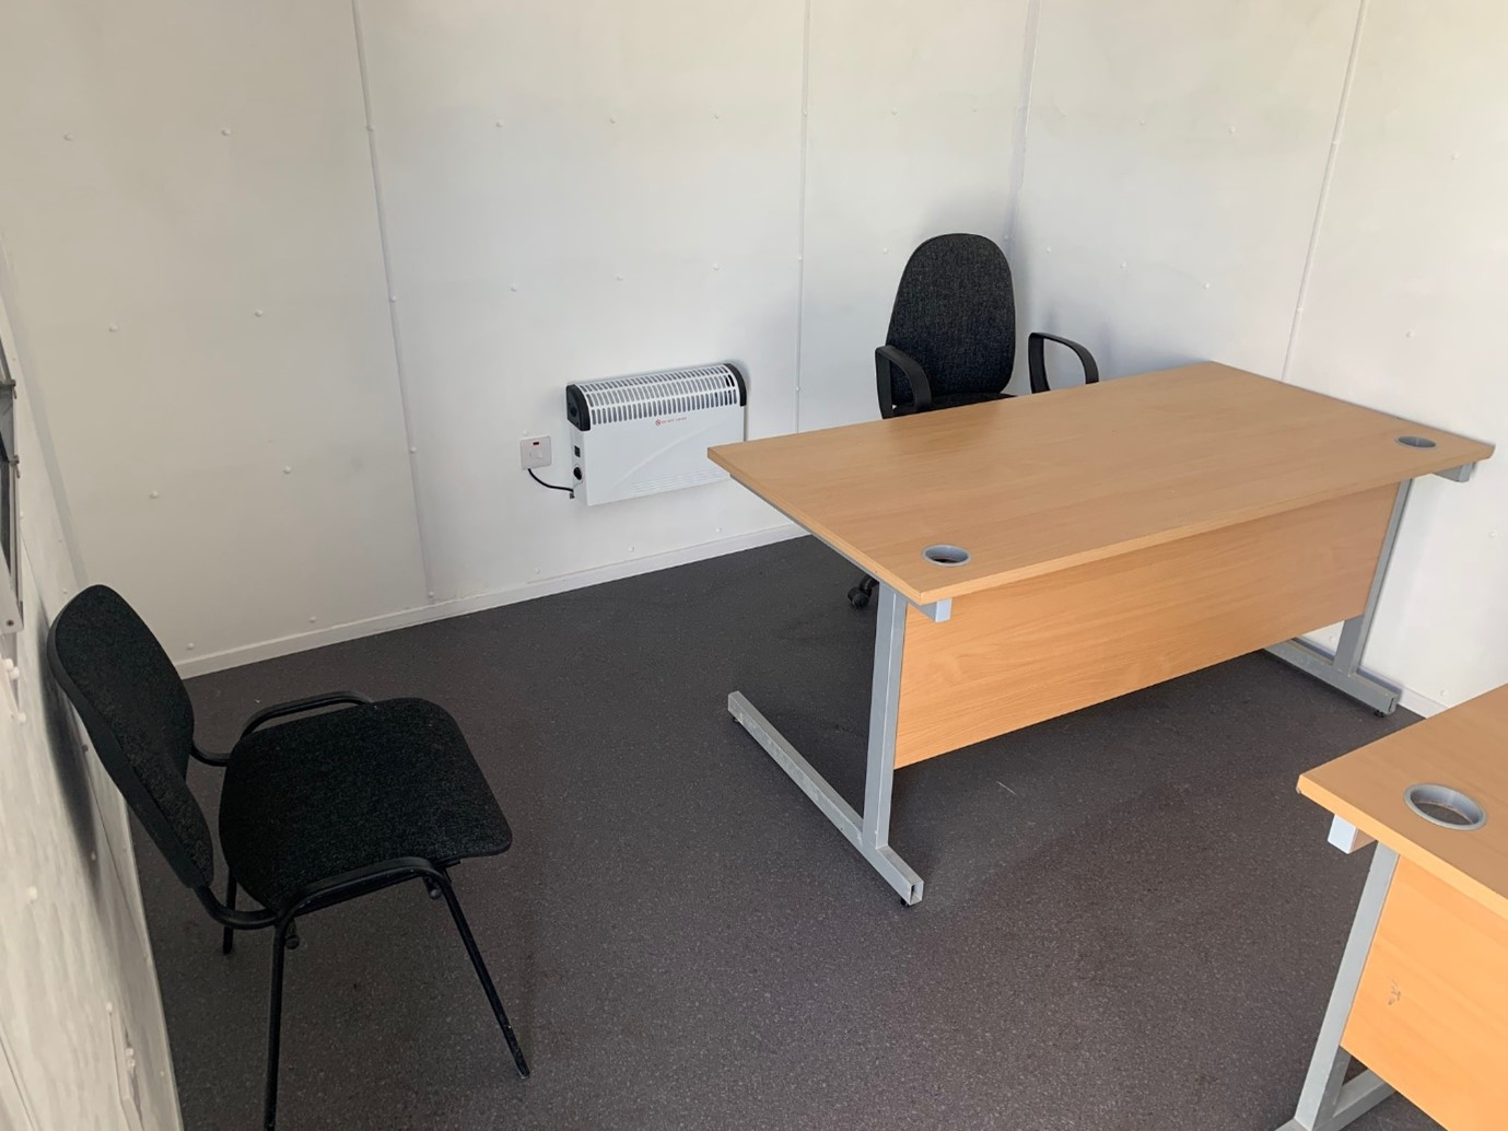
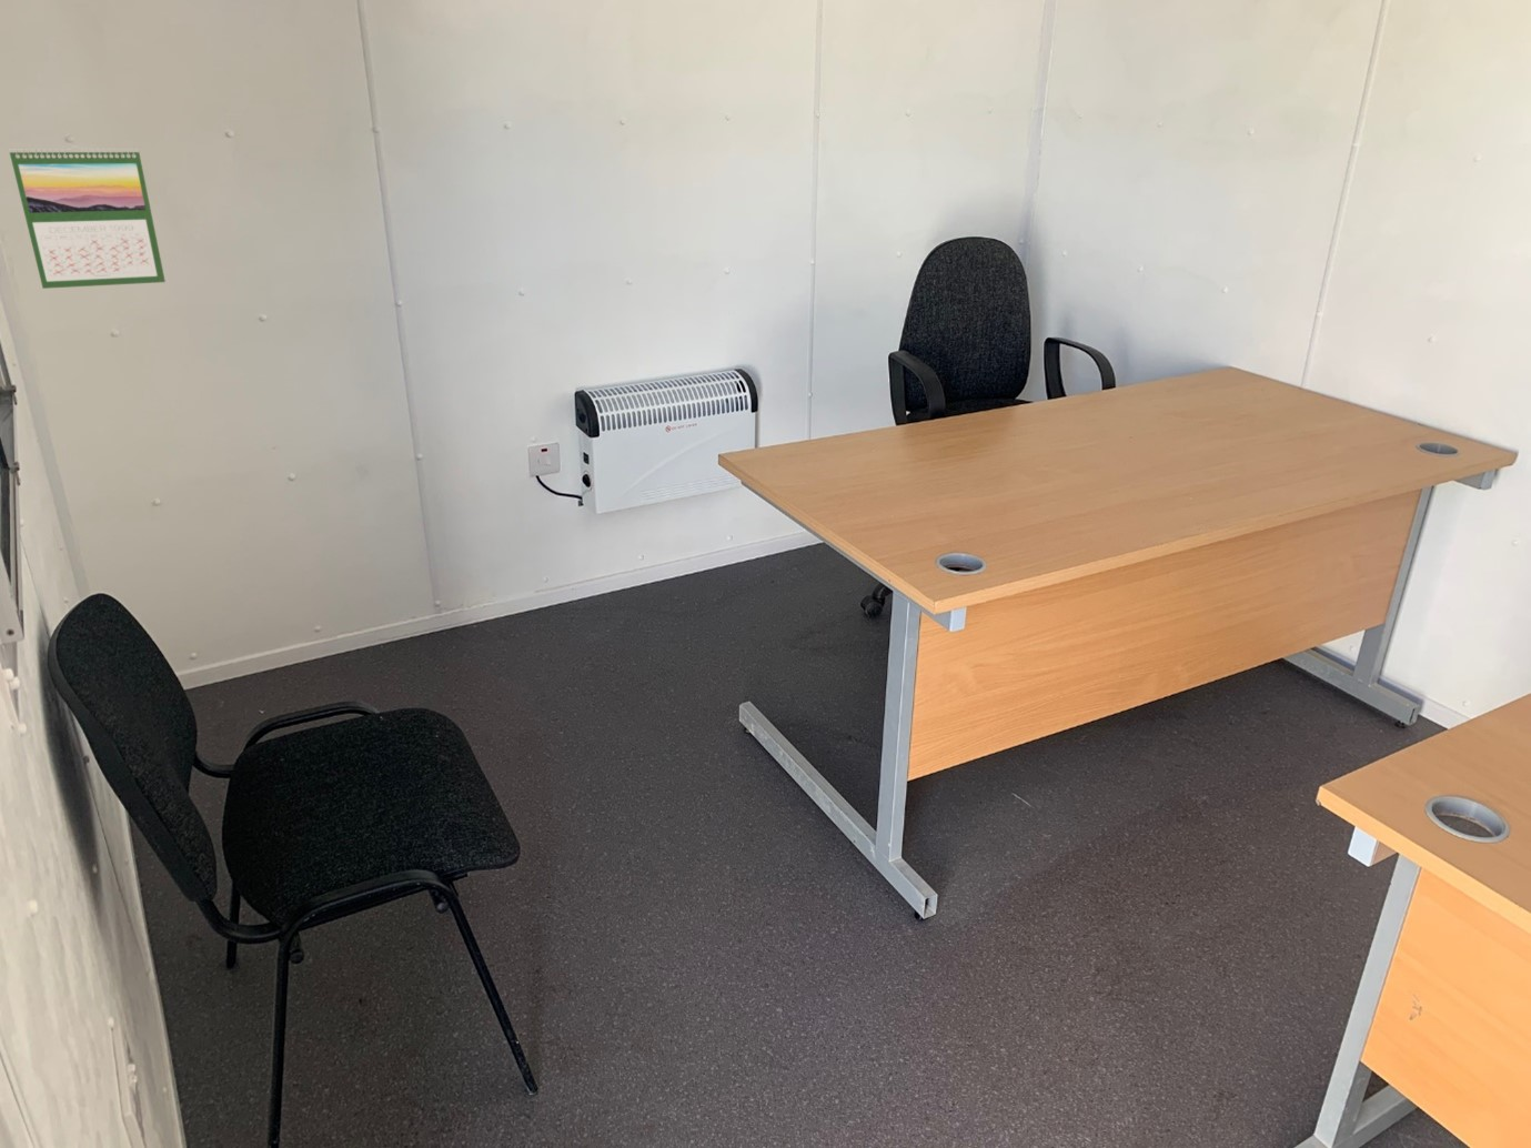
+ calendar (90, 217)
